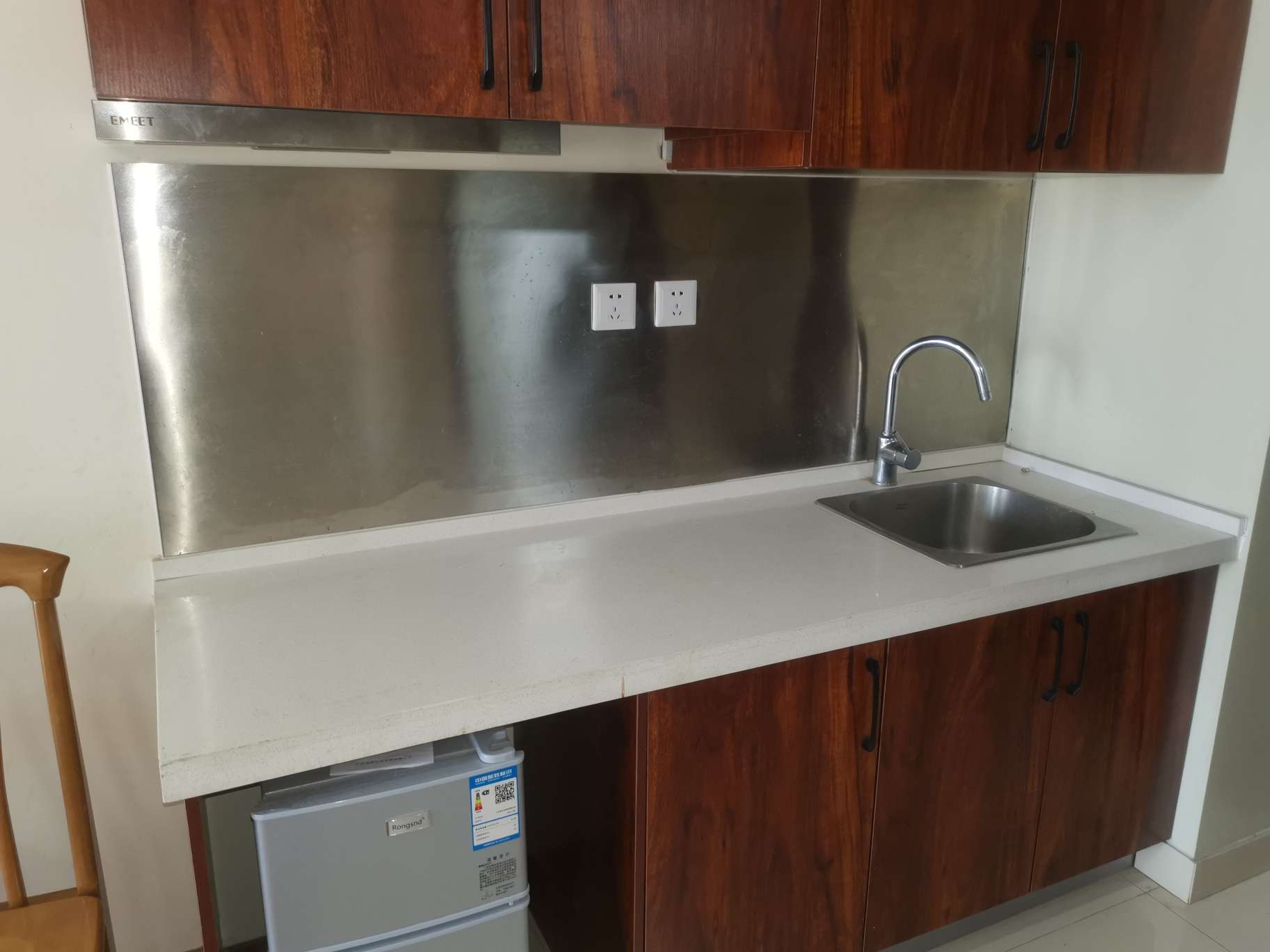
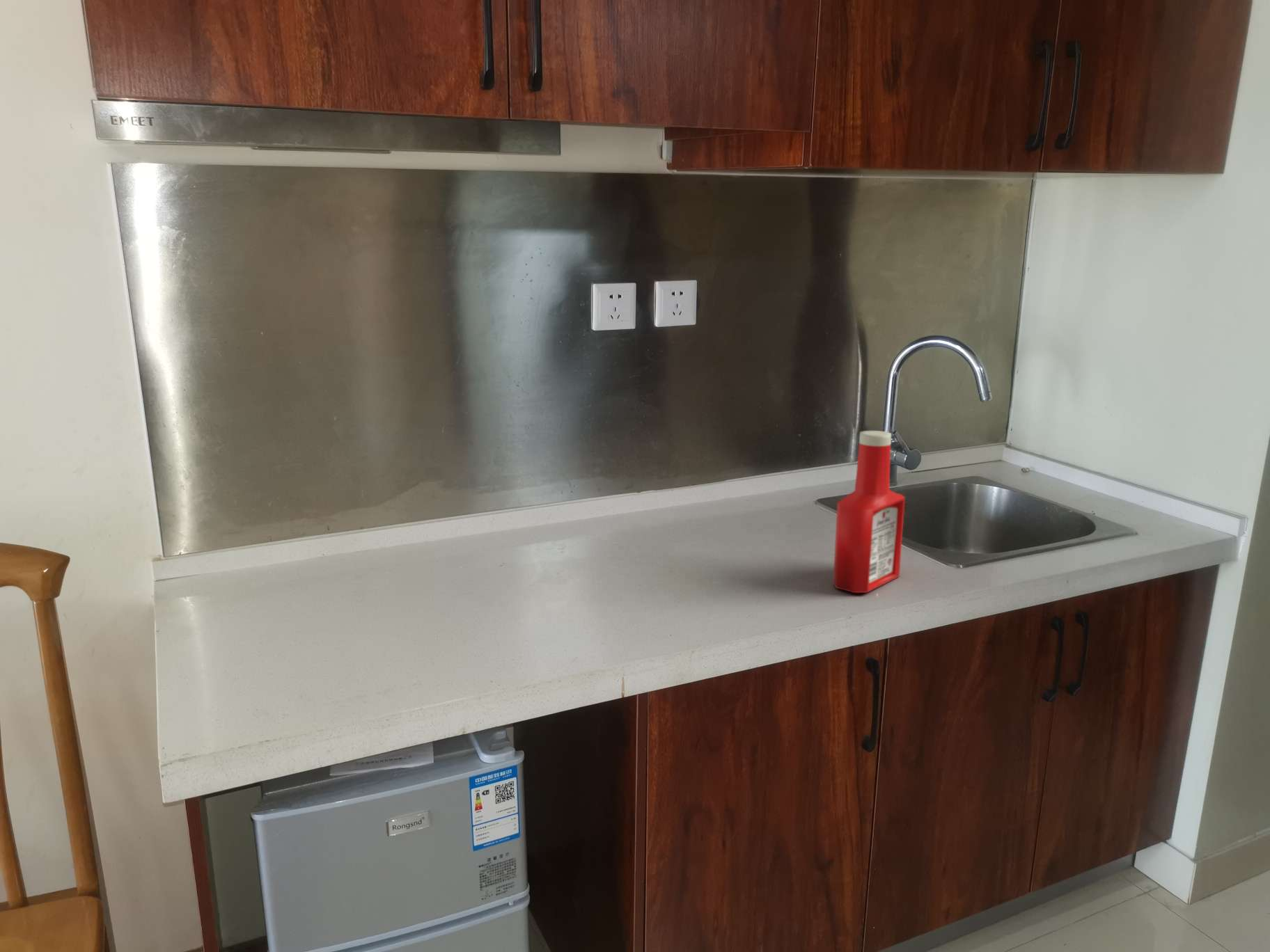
+ soap bottle (870, 508)
